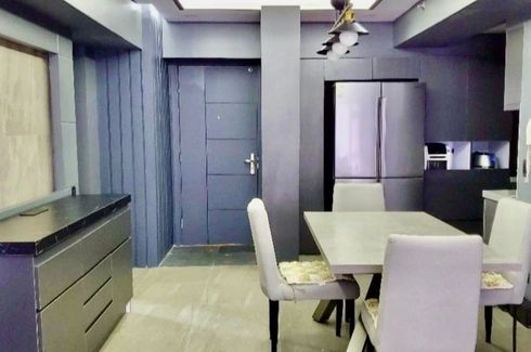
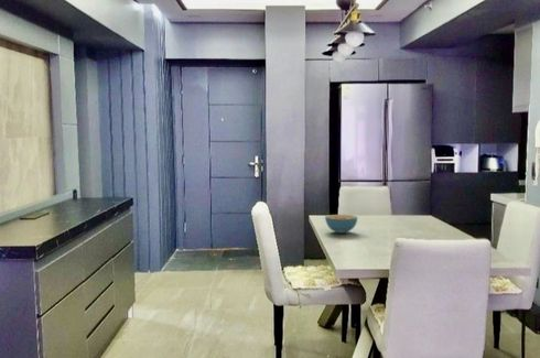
+ cereal bowl (341, 225)
